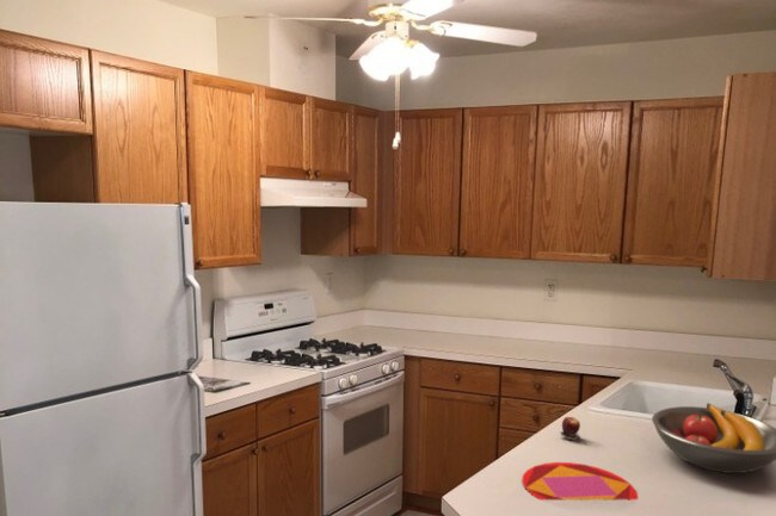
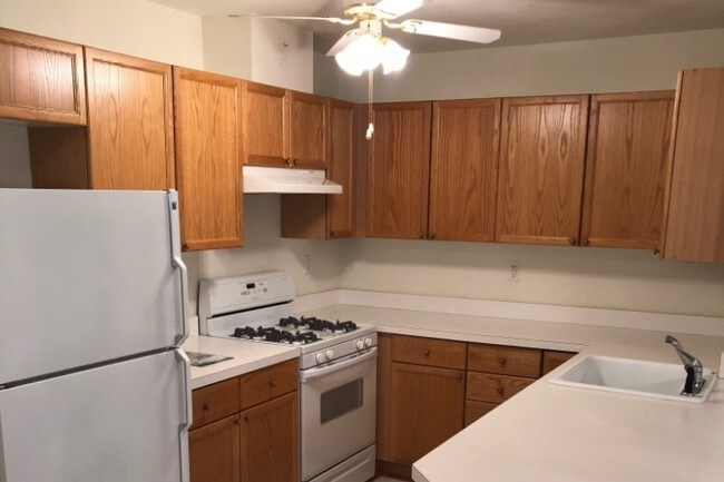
- apple (571, 427)
- fruit bowl (715, 439)
- plate (578, 485)
